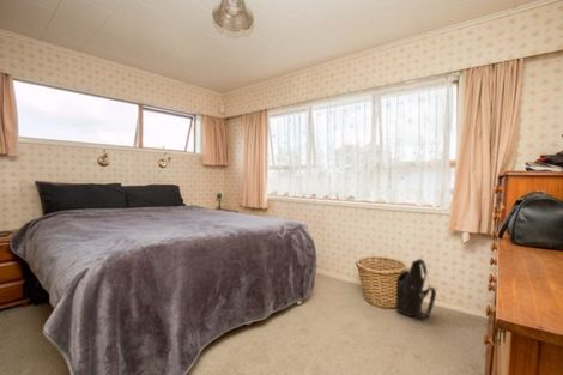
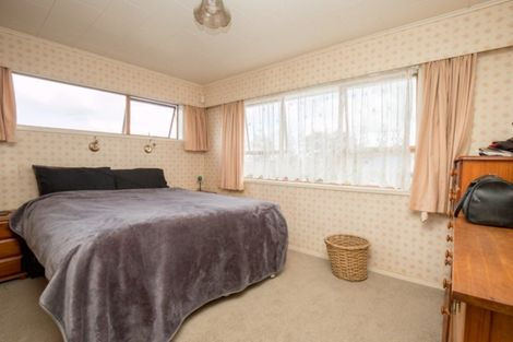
- shoulder bag (414, 285)
